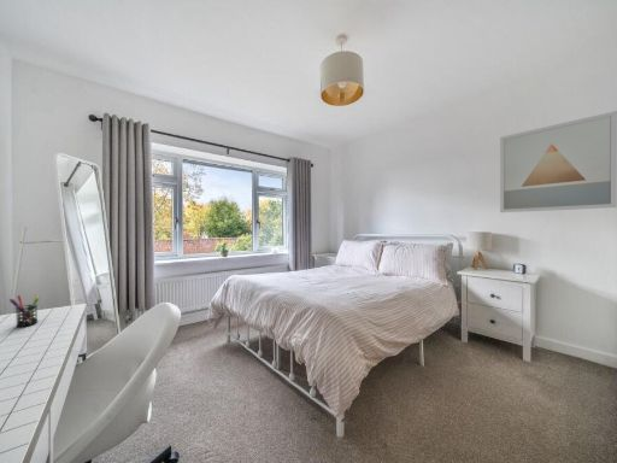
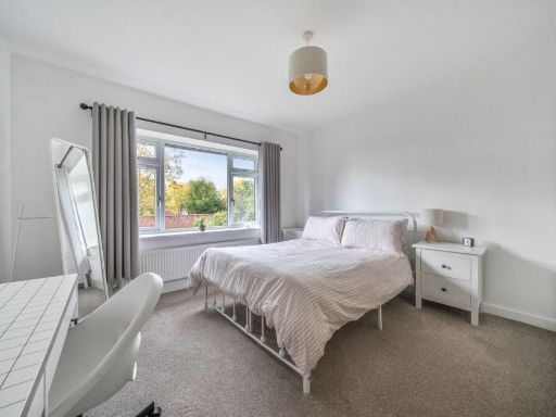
- wall art (551, 168)
- pen holder (28, 309)
